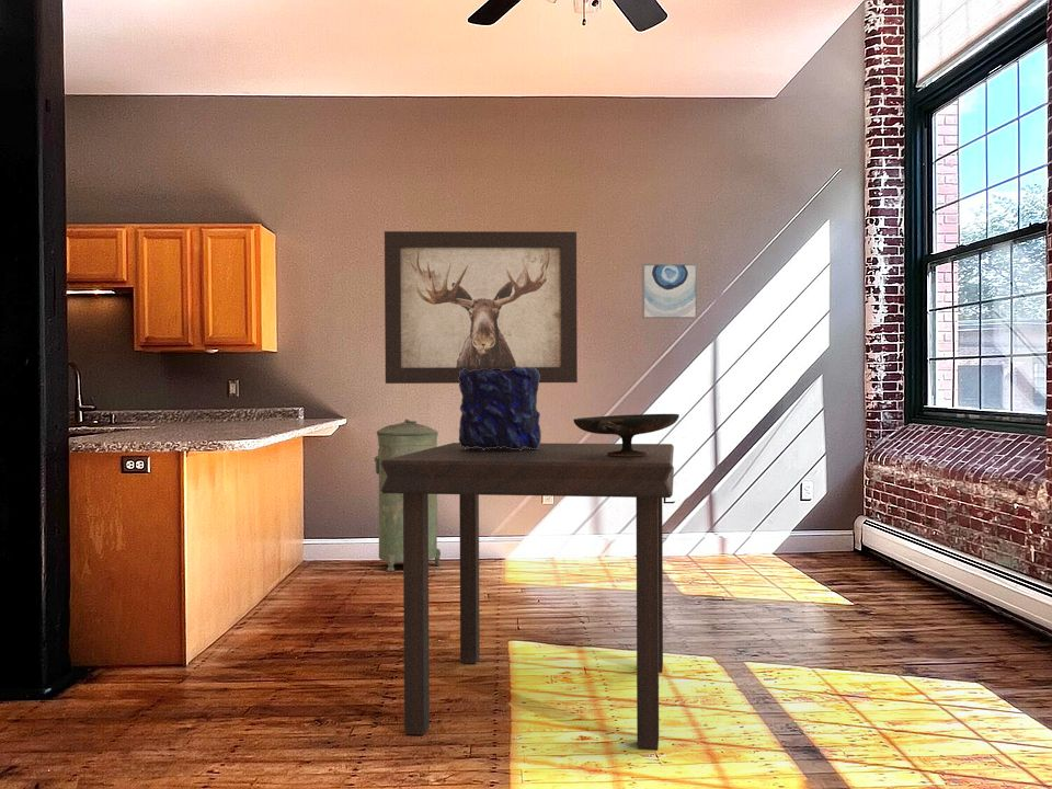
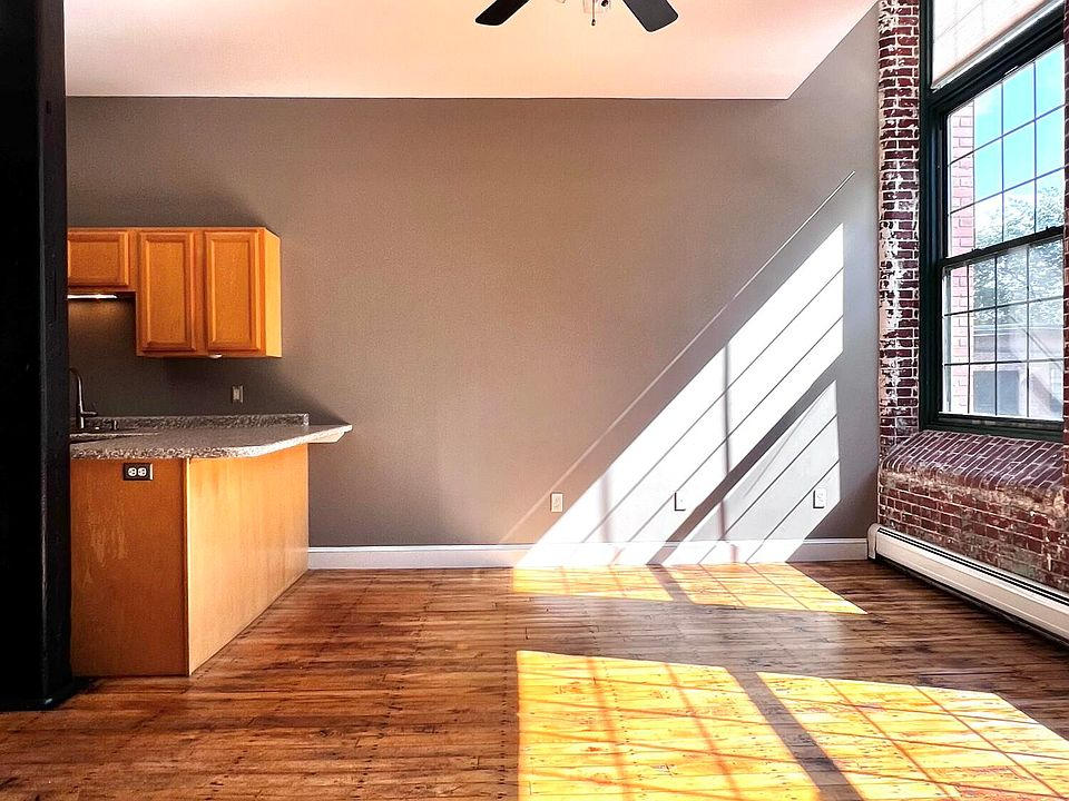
- wall art (481, 307)
- decorative bowl (626, 434)
- vase (500, 408)
- trash can (402, 493)
- wall art (670, 290)
- dining table (478, 574)
